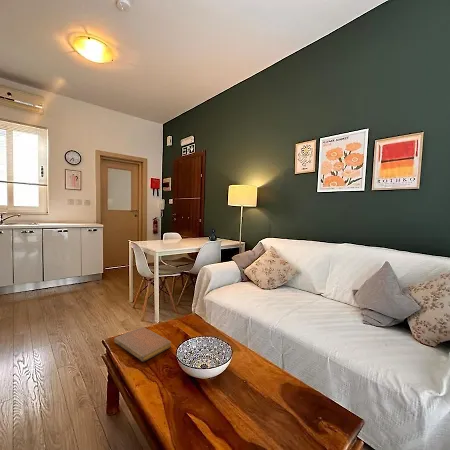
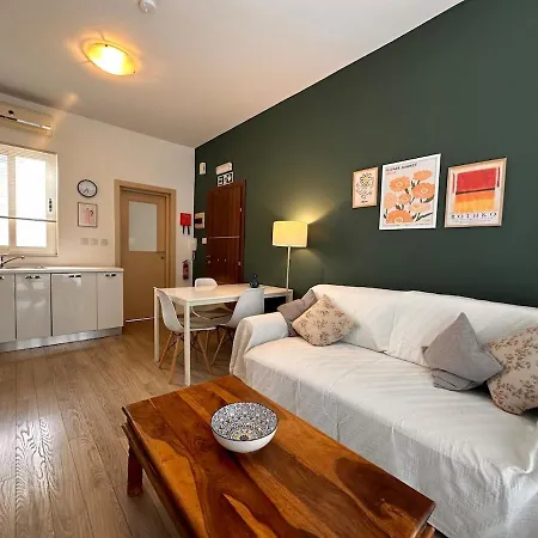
- notebook (142, 342)
